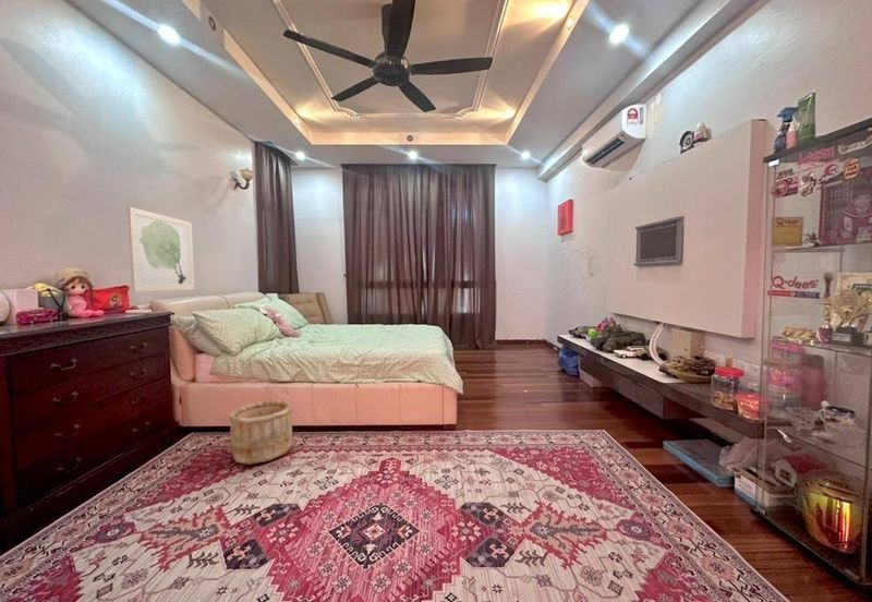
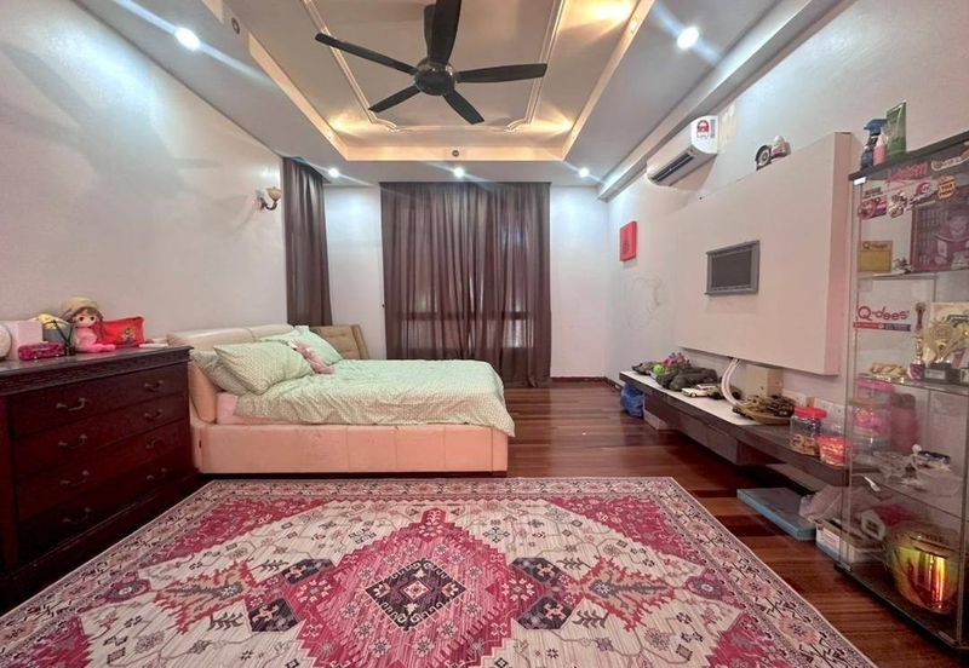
- wall art (165, 253)
- wooden bucket (262, 430)
